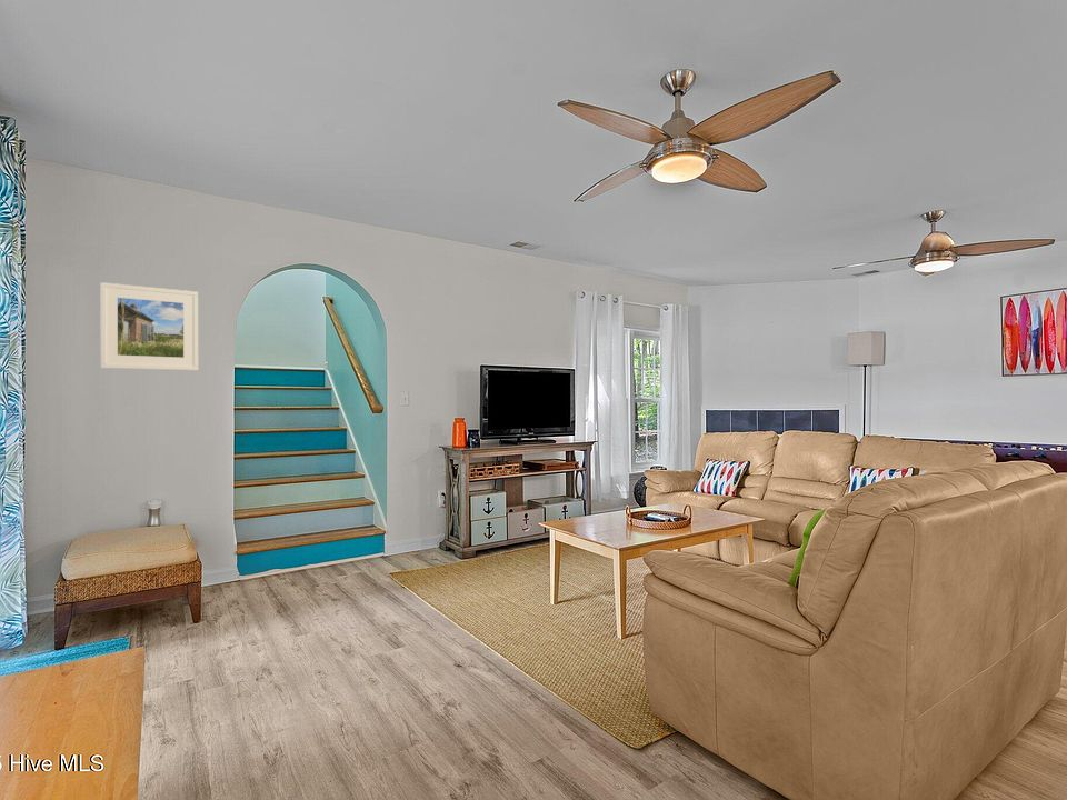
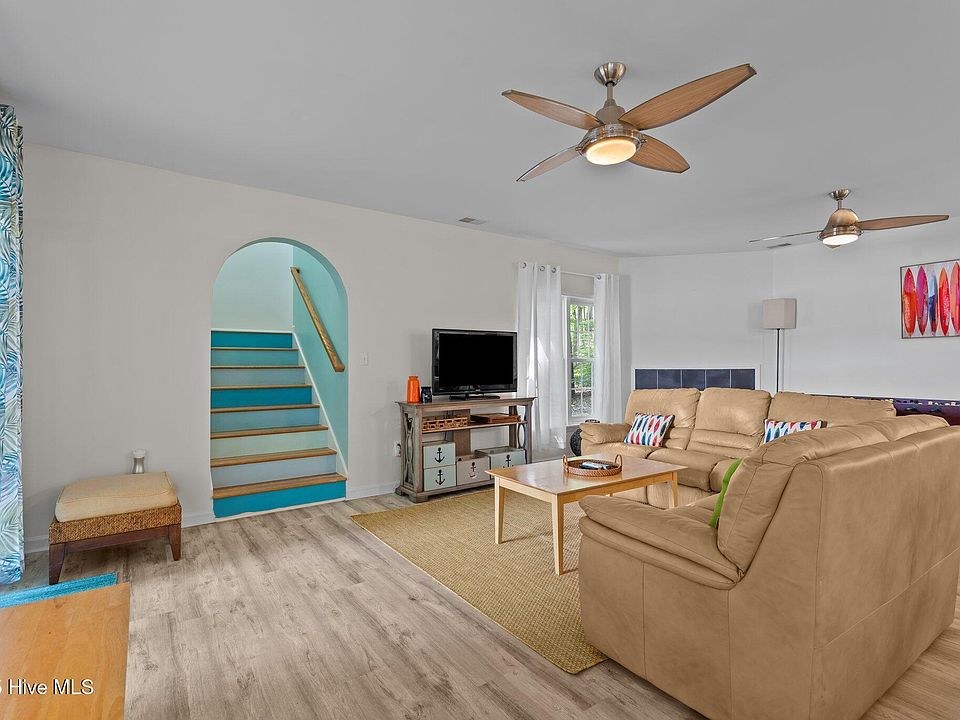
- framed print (151, 328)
